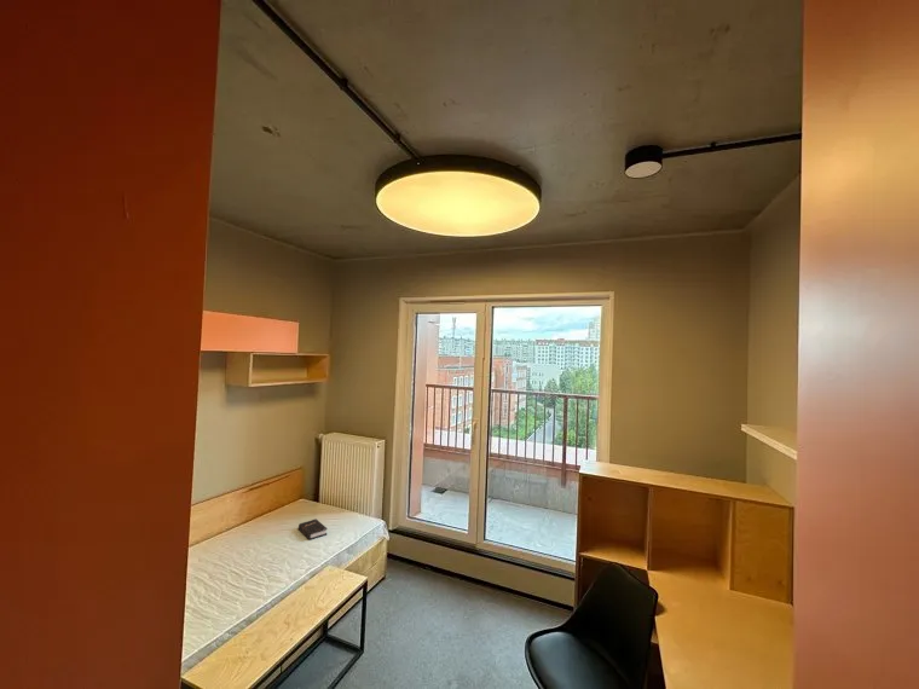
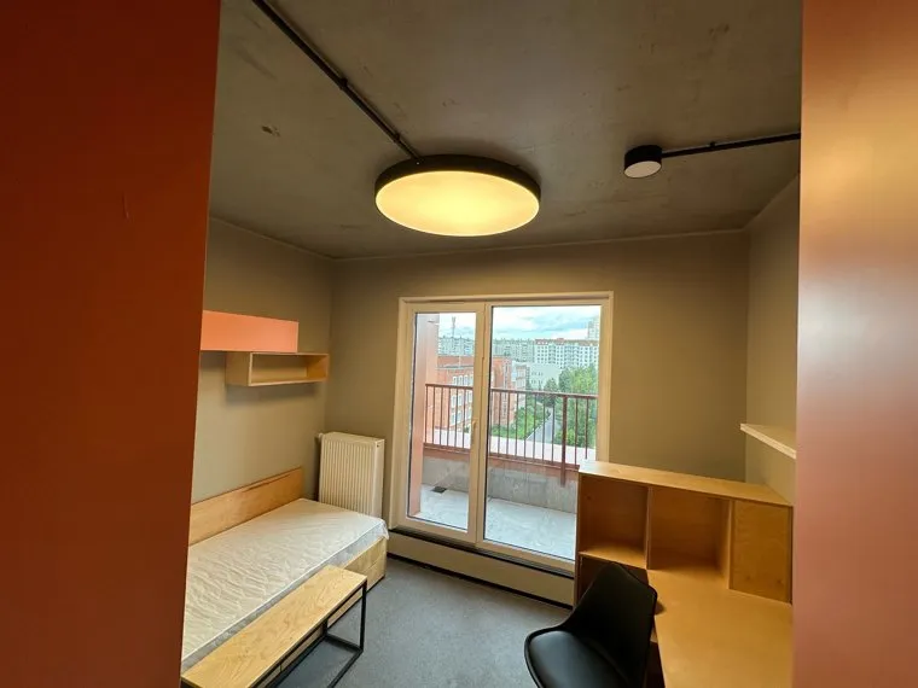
- hardback book (312, 528)
